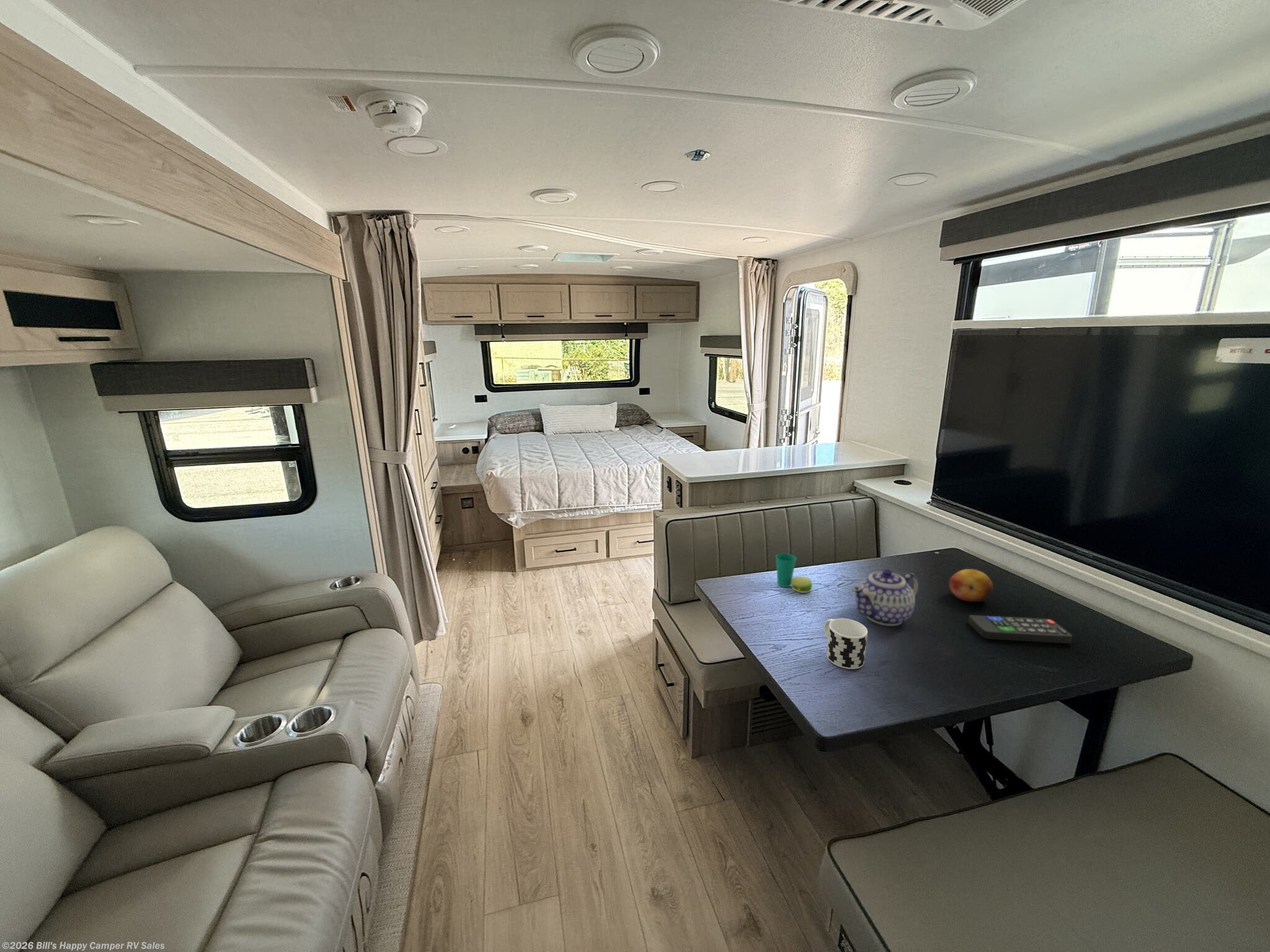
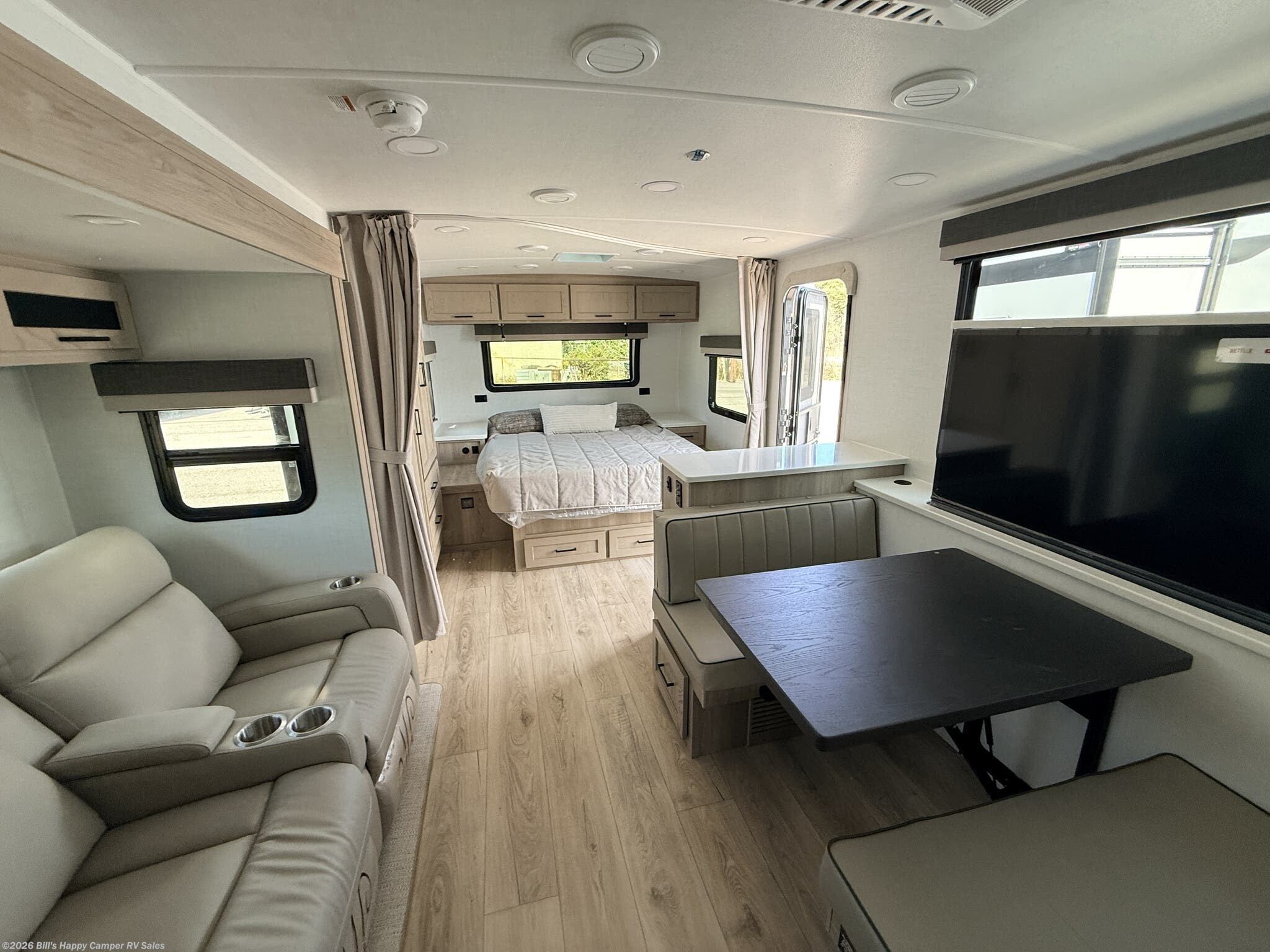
- cup (793, 573)
- cup (841, 640)
- fruit (972, 584)
- remote control (1018, 628)
- teapot (886, 593)
